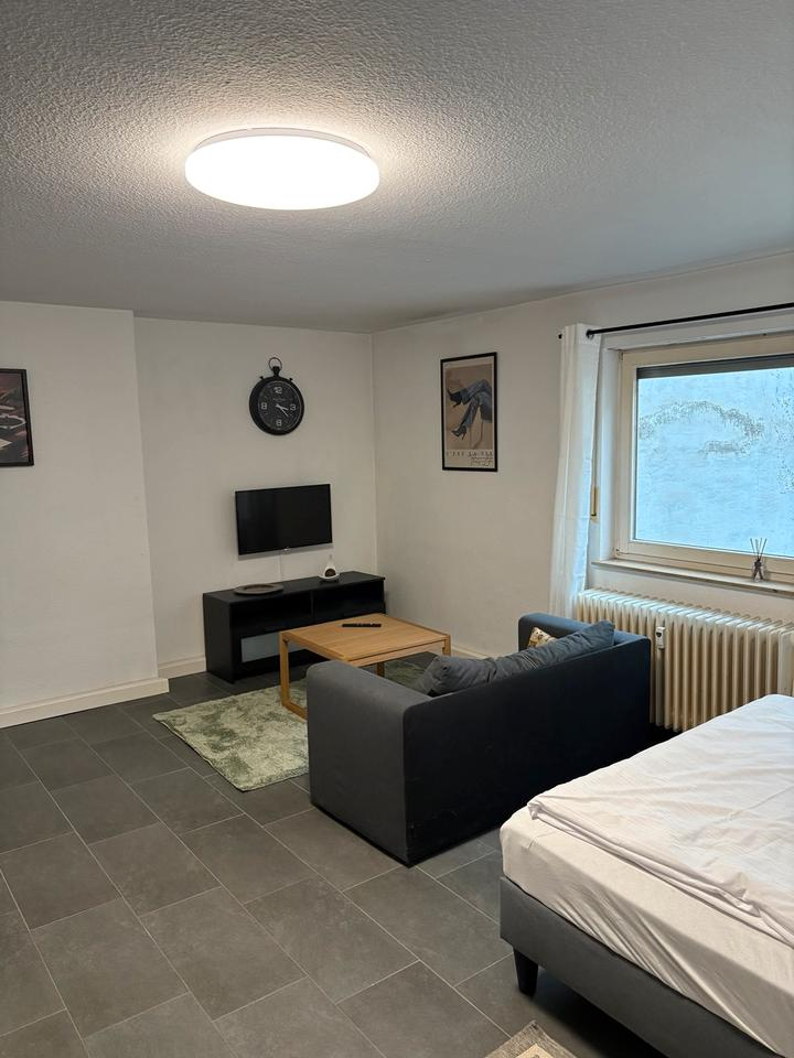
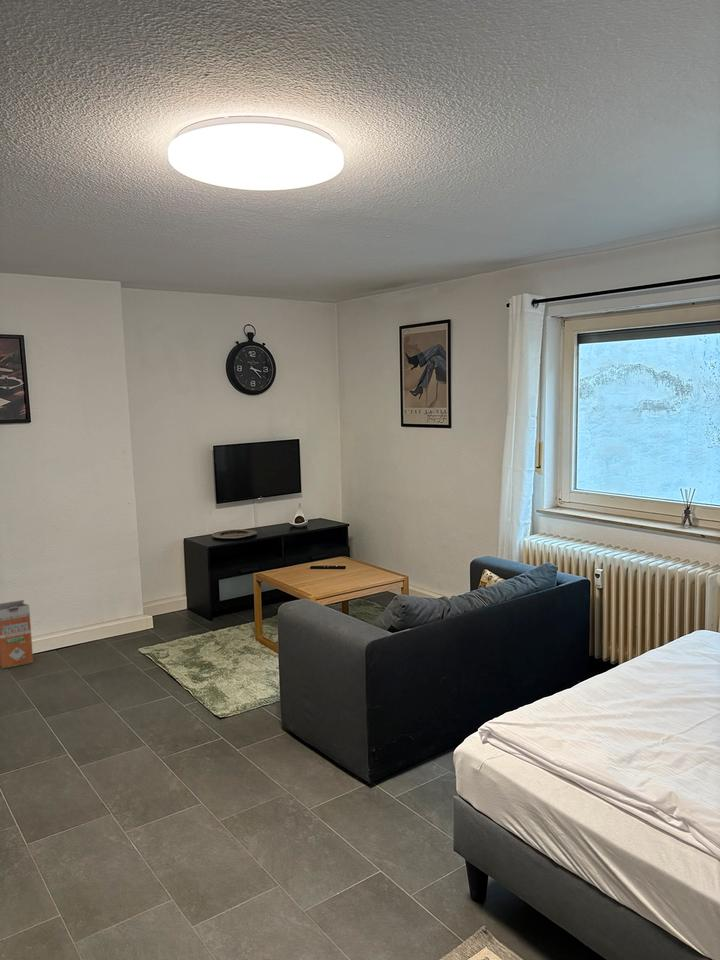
+ waste bin (13, 632)
